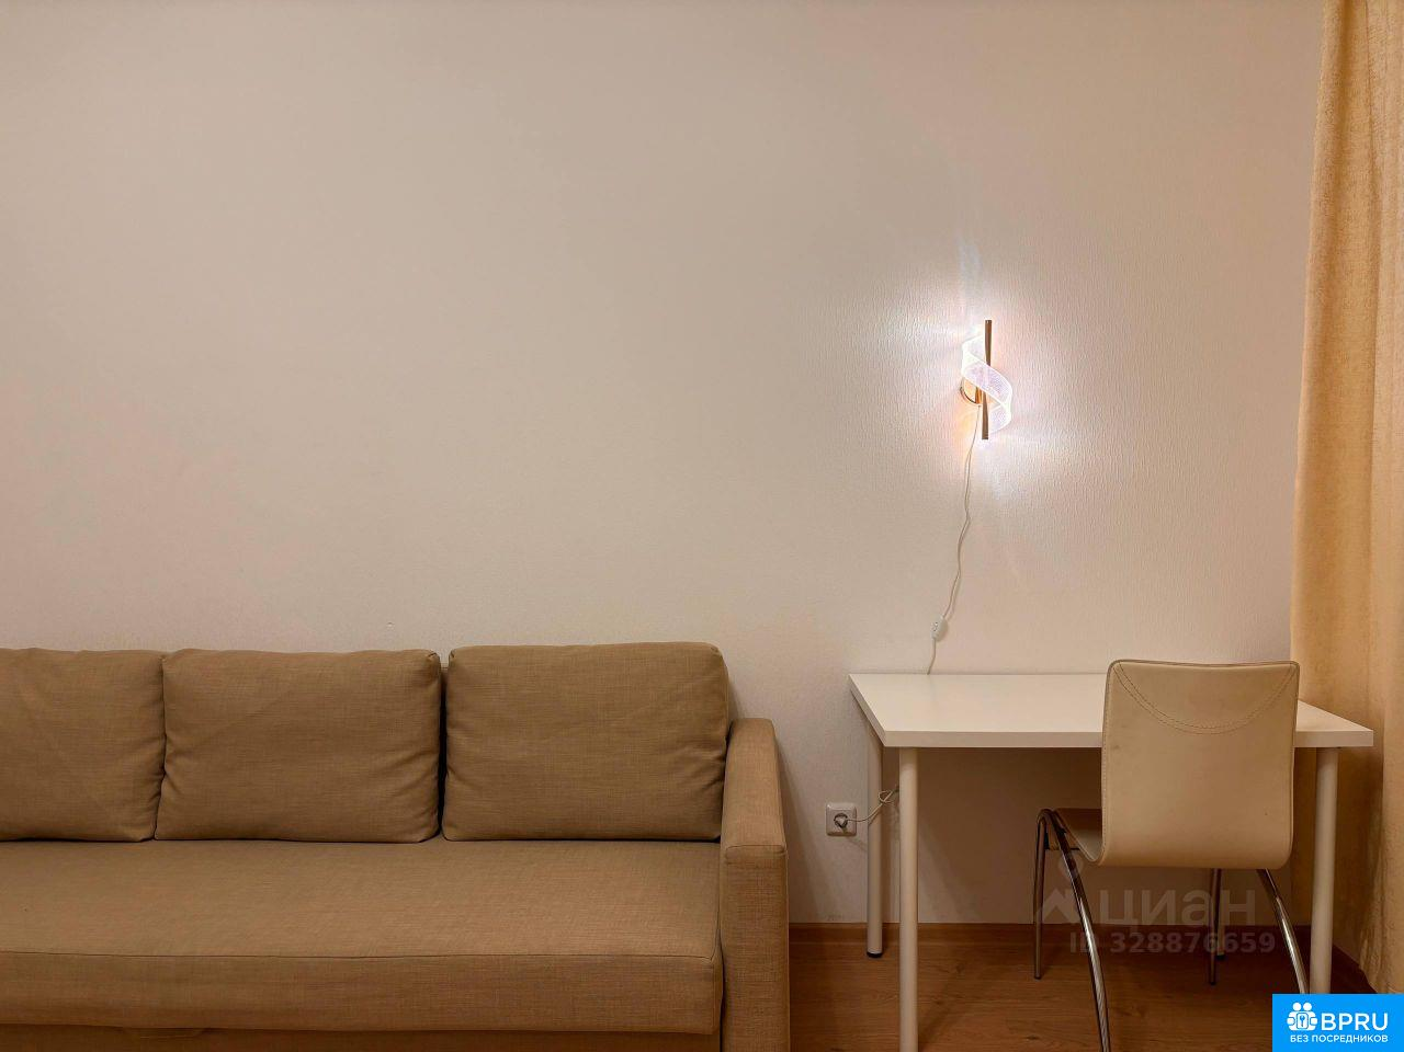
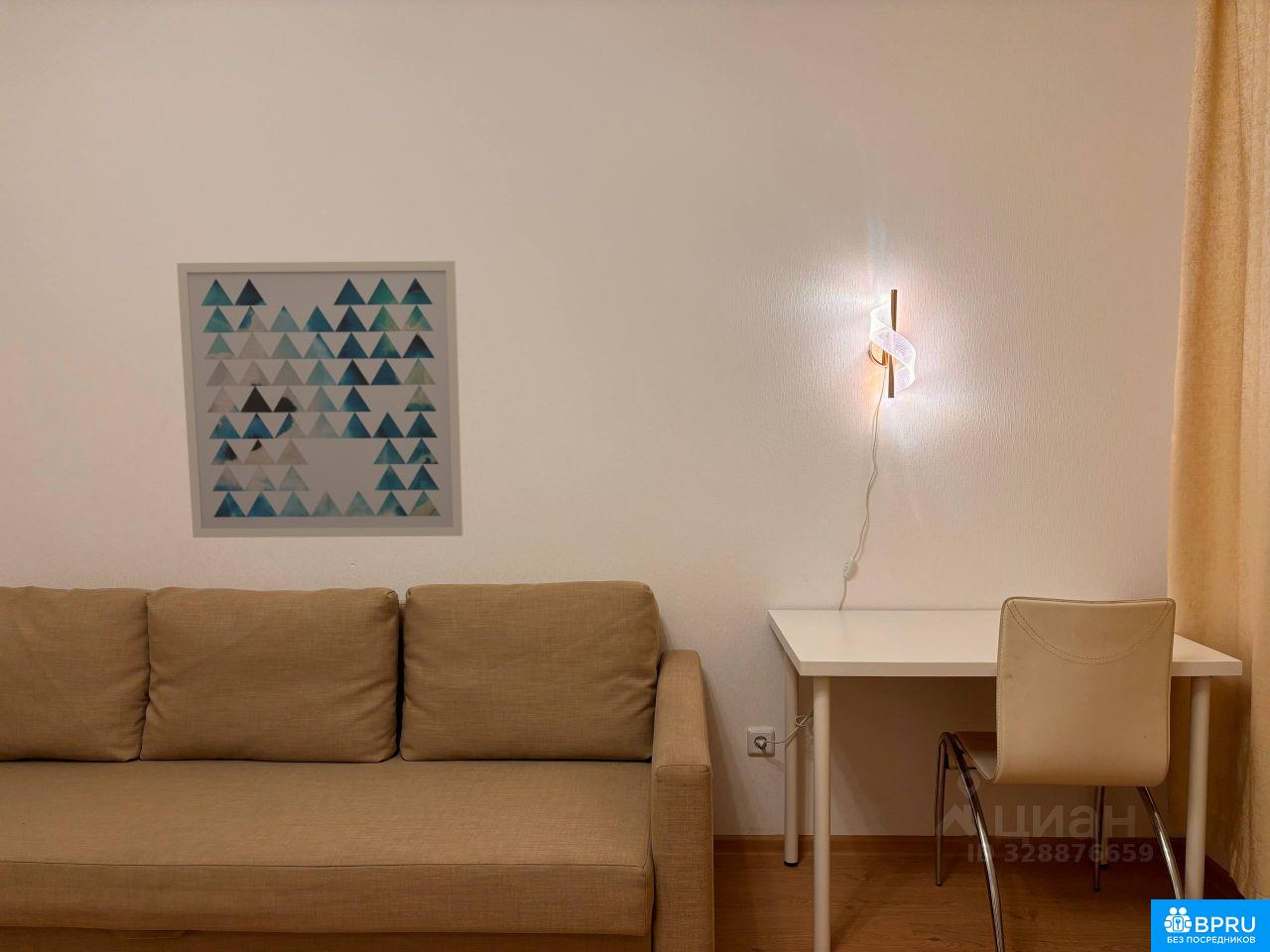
+ wall art (321, 401)
